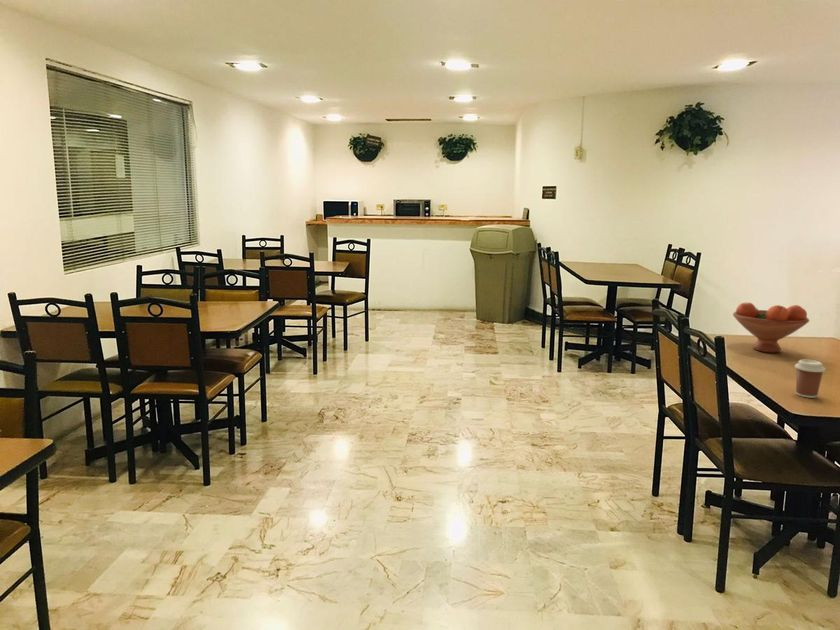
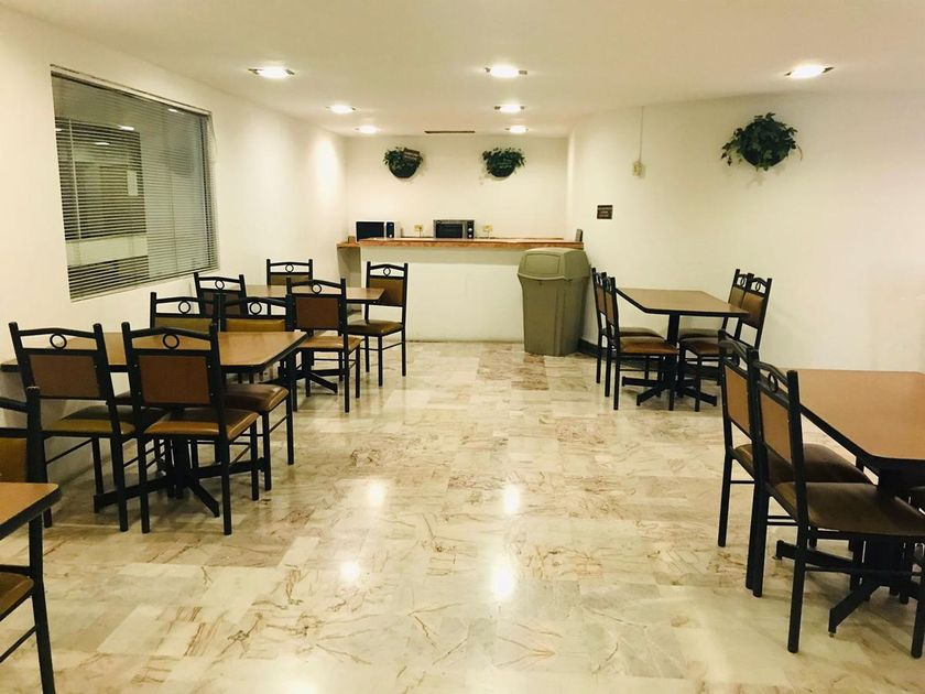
- fruit bowl (769, 326)
- coffee cup (808, 378)
